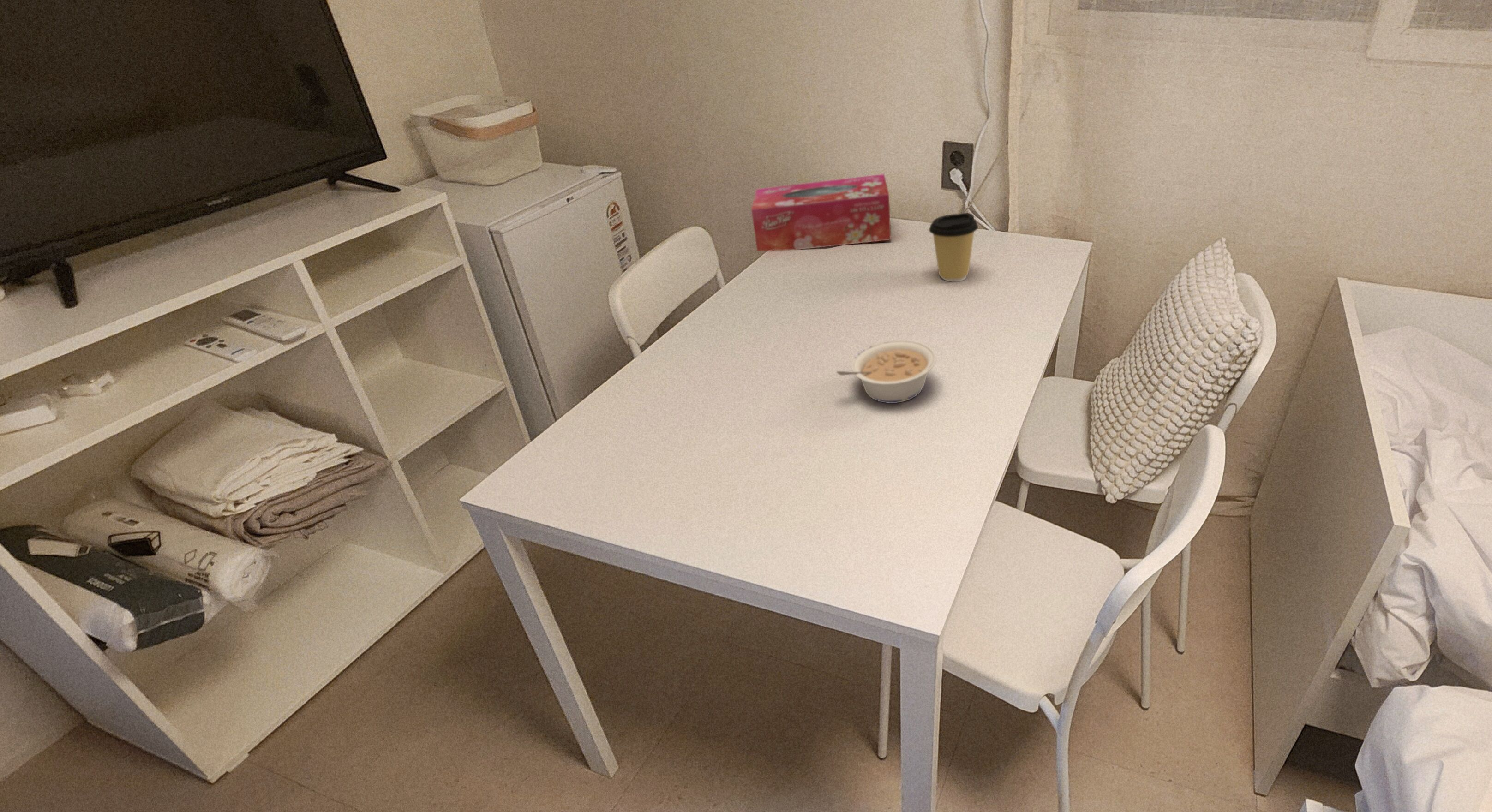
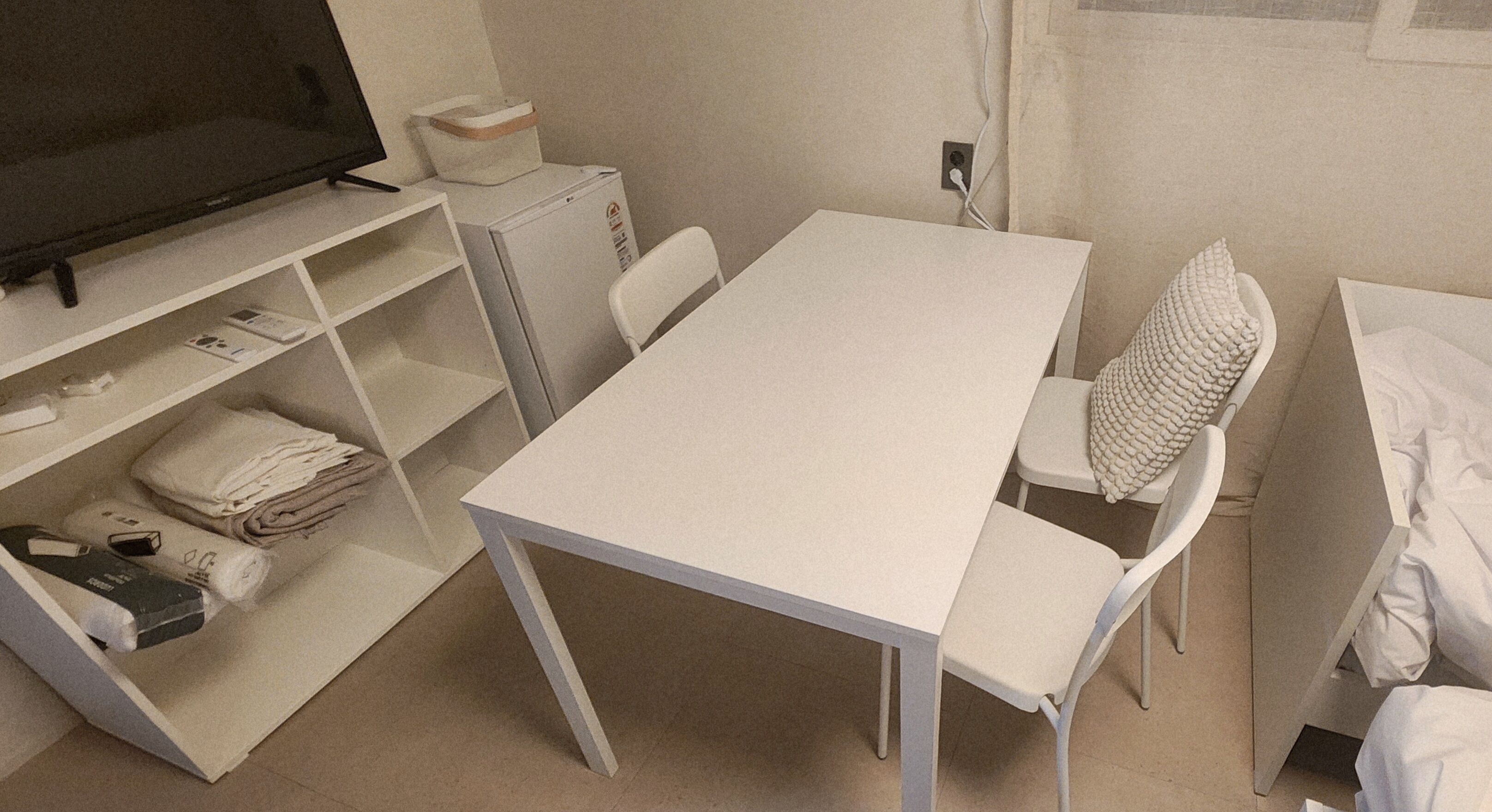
- legume (892, 373)
- tissue box (821, 214)
- coffee cup (953, 248)
